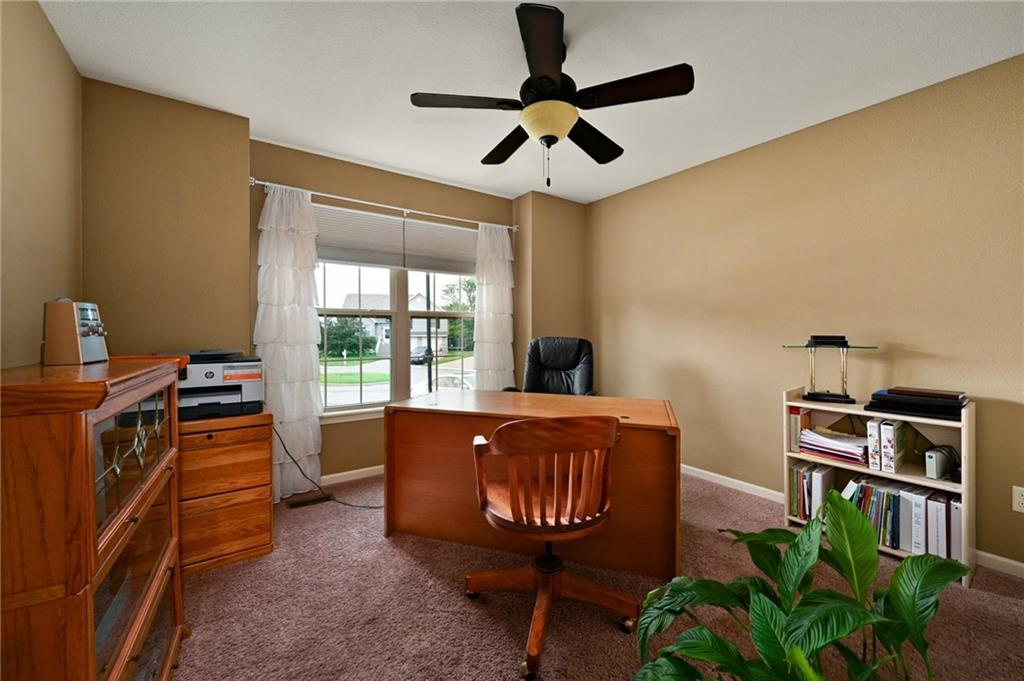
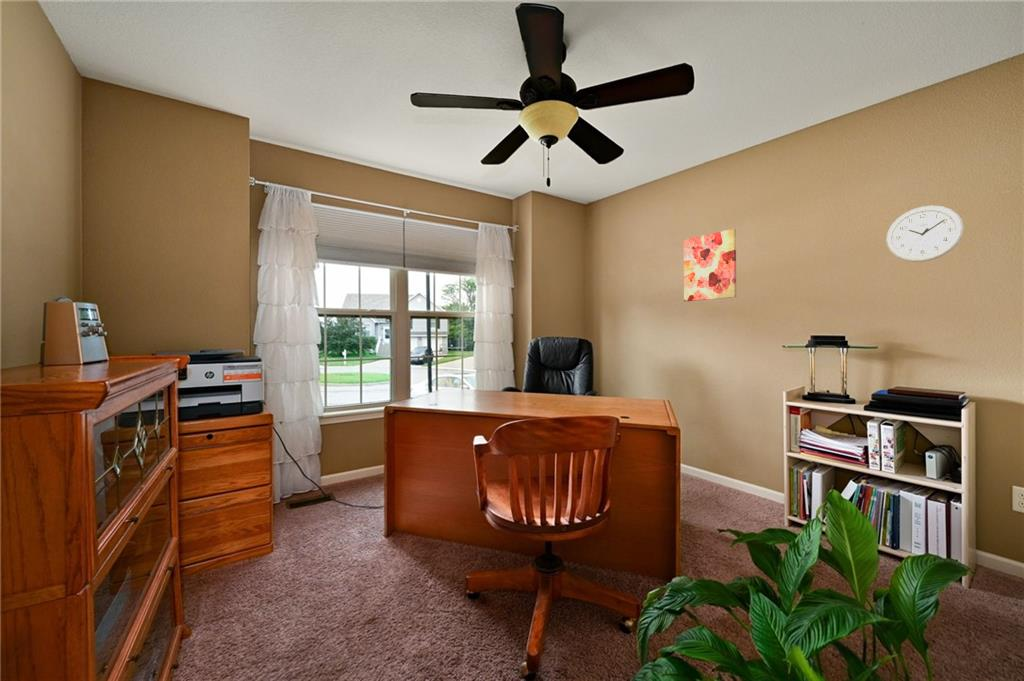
+ wall clock (922, 234)
+ wall art (708, 267)
